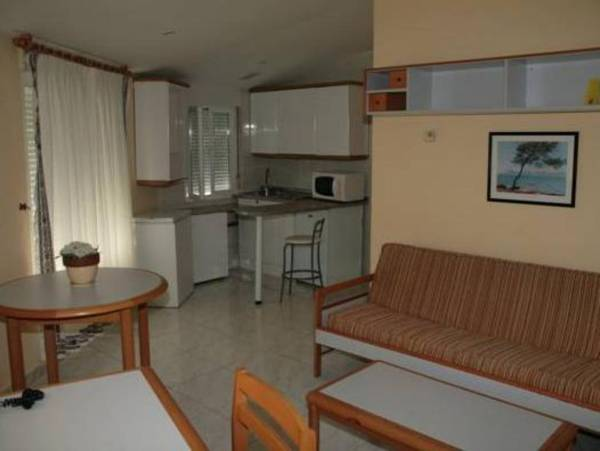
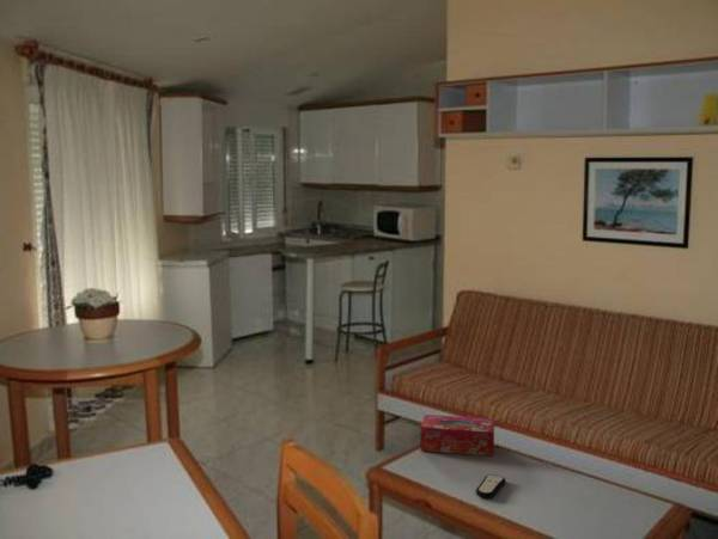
+ tissue box (457, 434)
+ remote control (489, 485)
